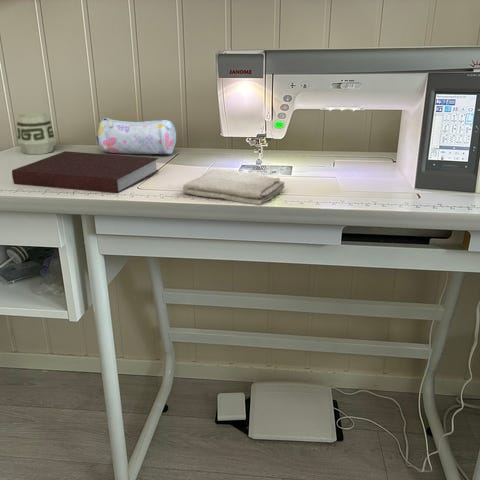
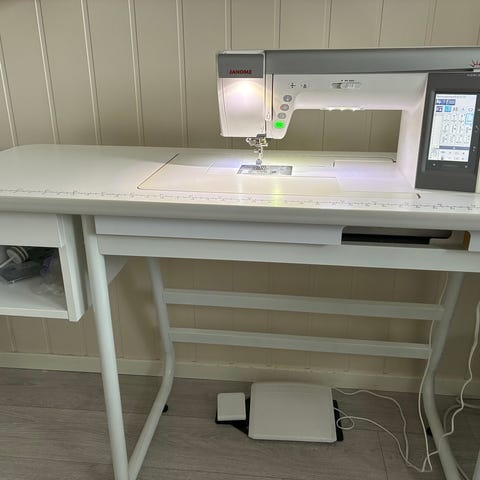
- pencil case (137, 135)
- cup (35, 133)
- washcloth (234, 185)
- notebook (88, 170)
